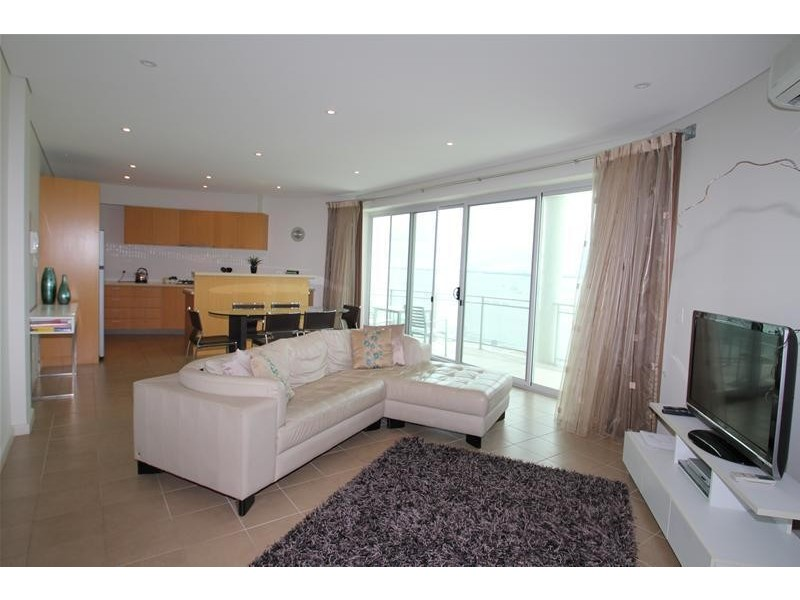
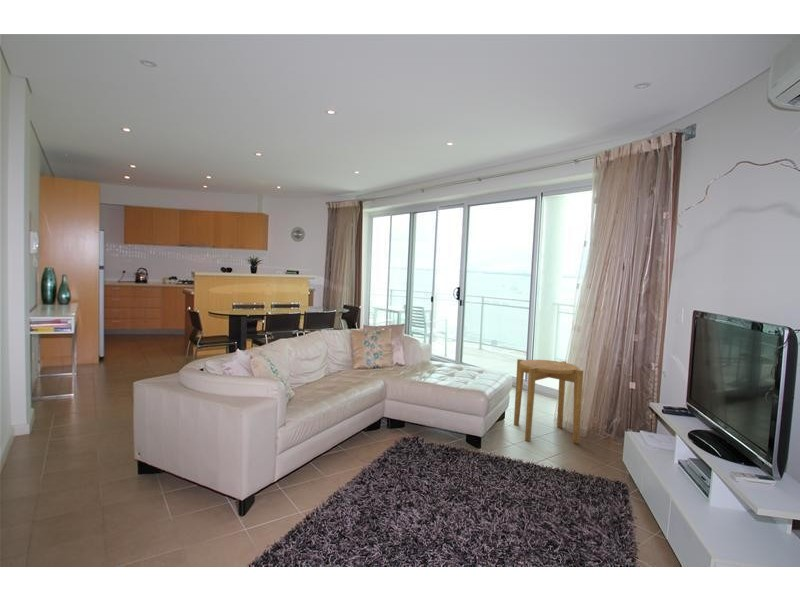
+ side table (558, 399)
